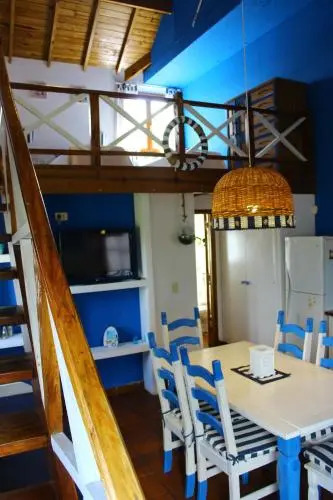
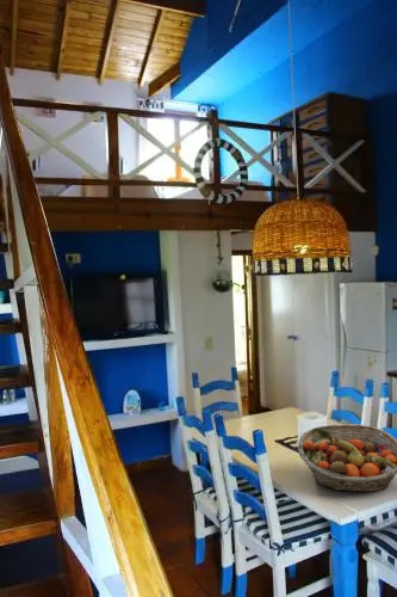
+ fruit basket (349, 456)
